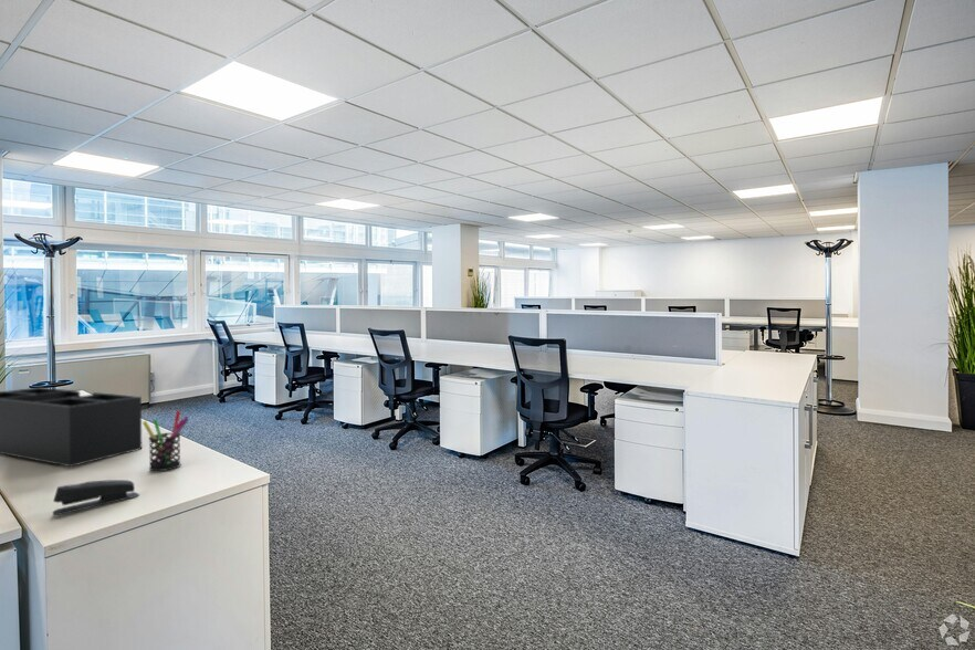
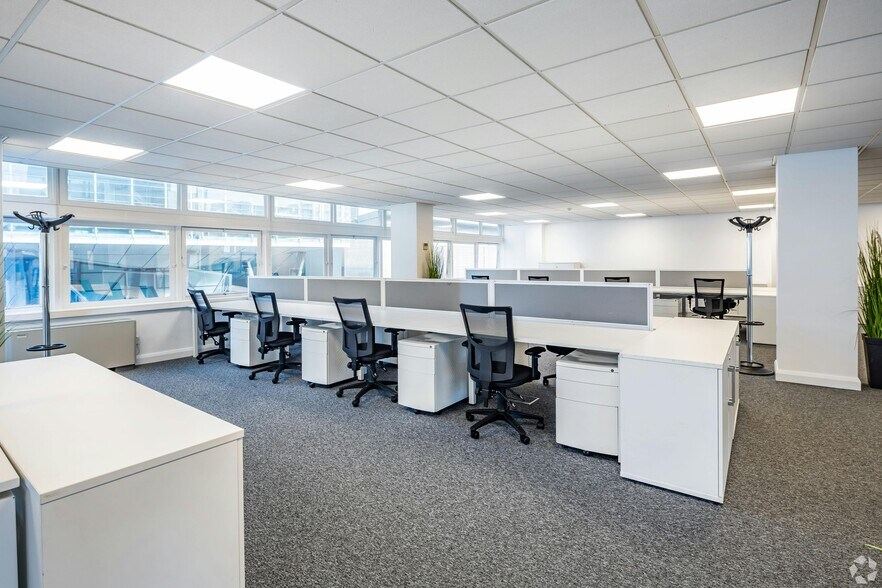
- pen holder (165, 439)
- desk organizer (53, 421)
- stapler (97, 491)
